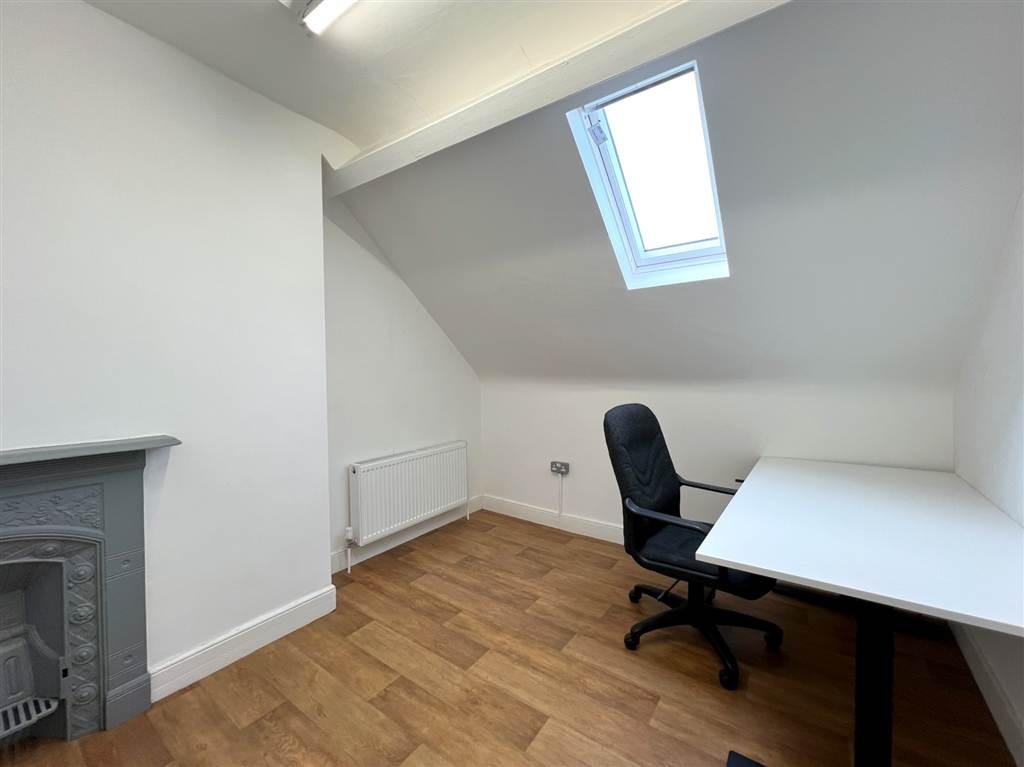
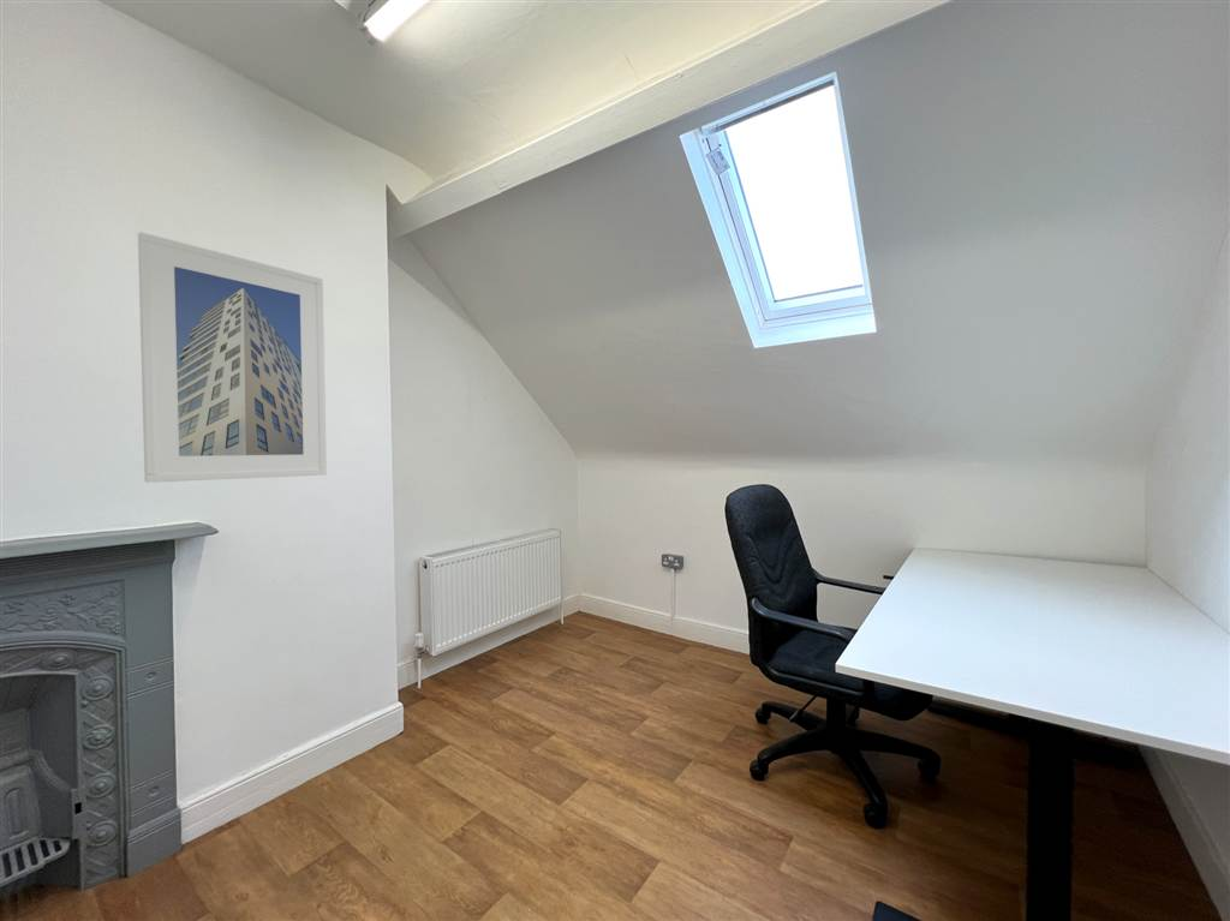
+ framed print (244, 369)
